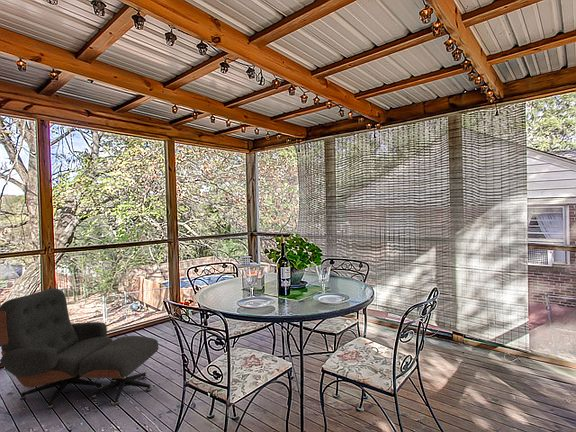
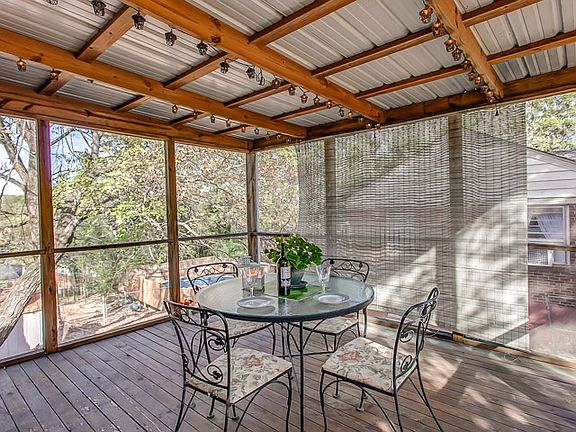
- lounge chair (86, 340)
